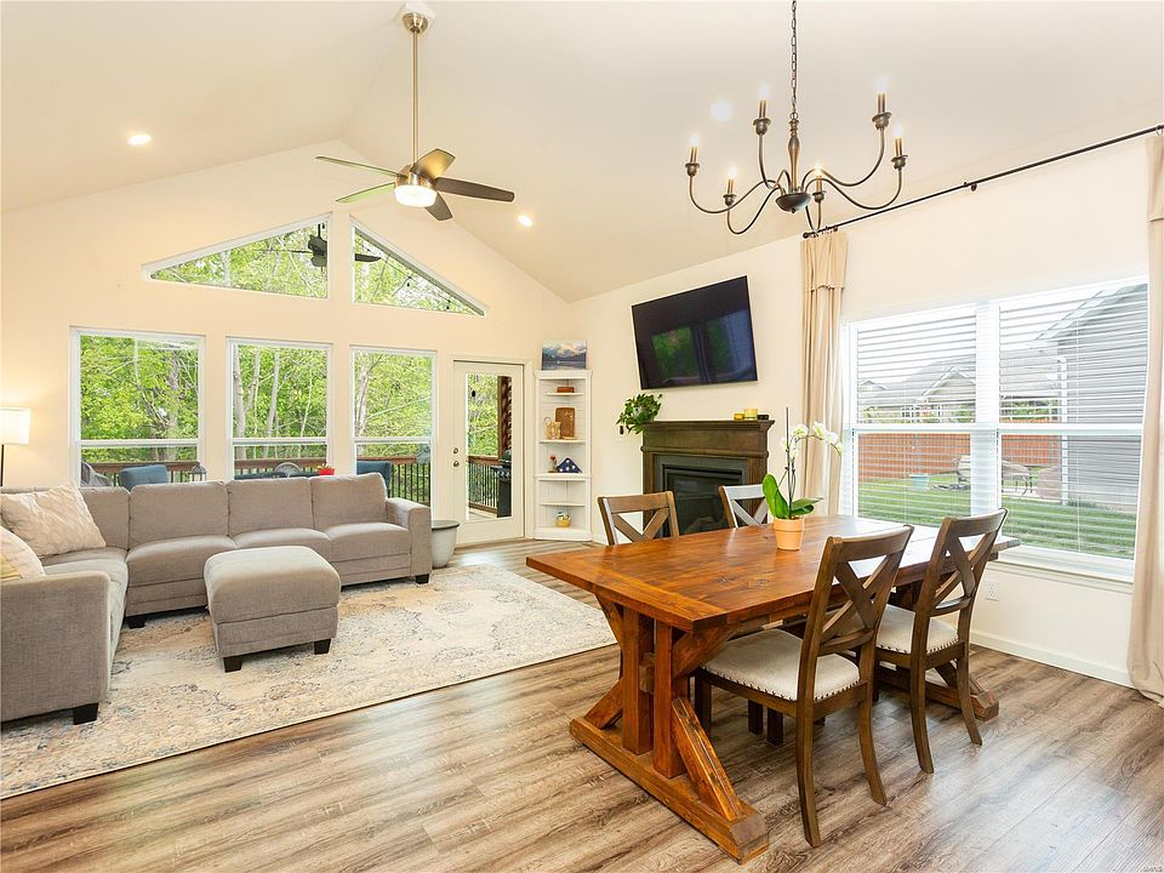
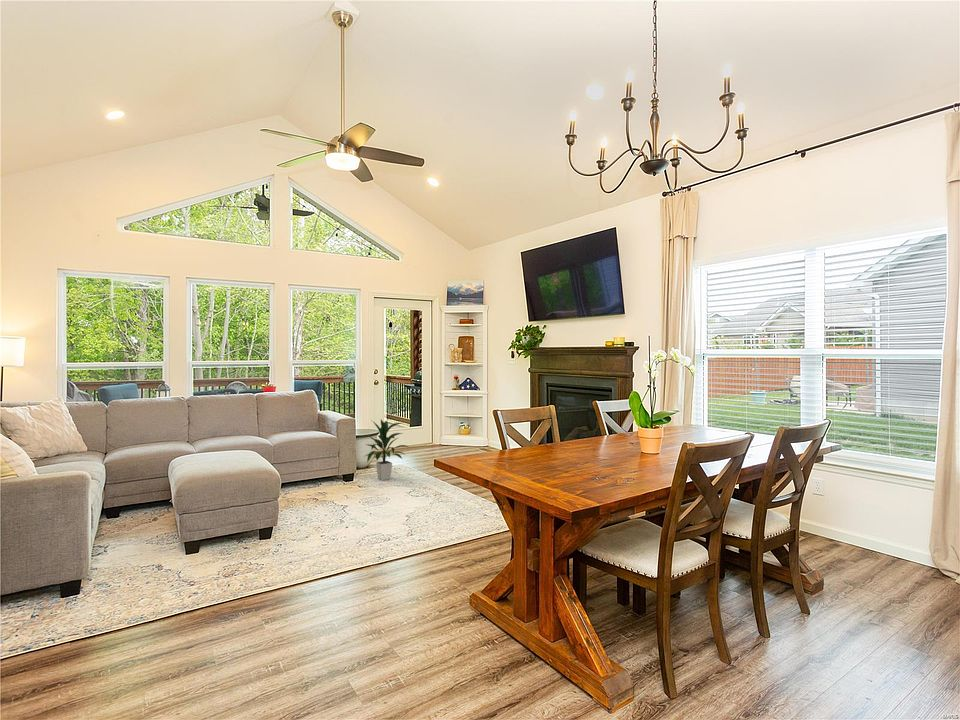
+ indoor plant (384, 447)
